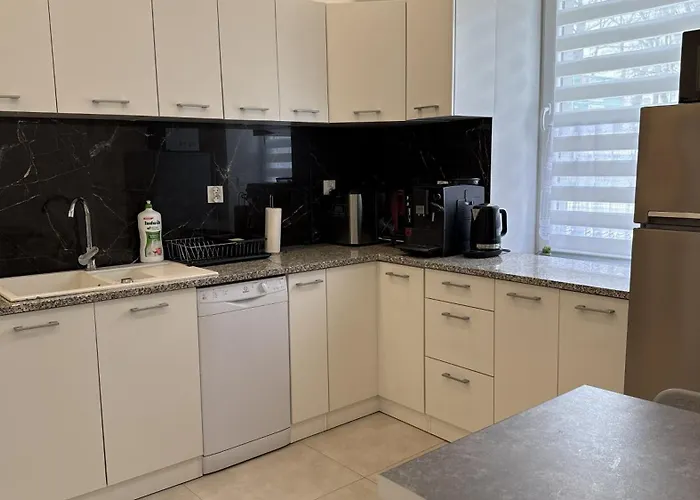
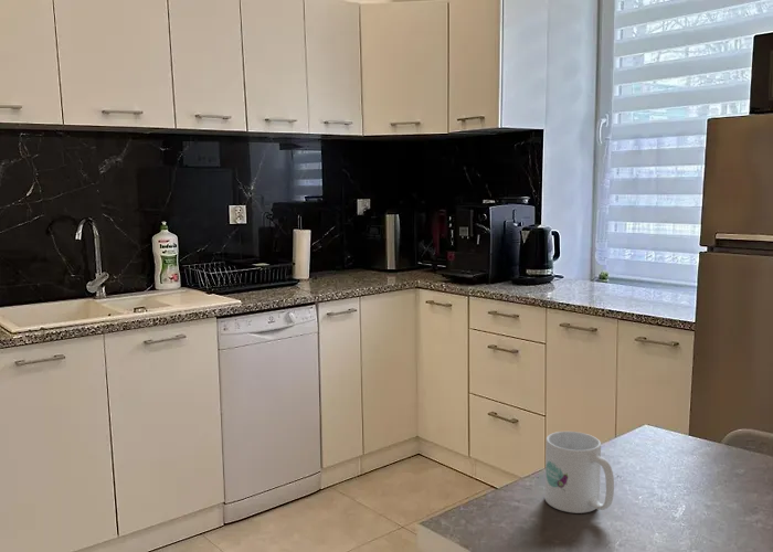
+ mug (581, 475)
